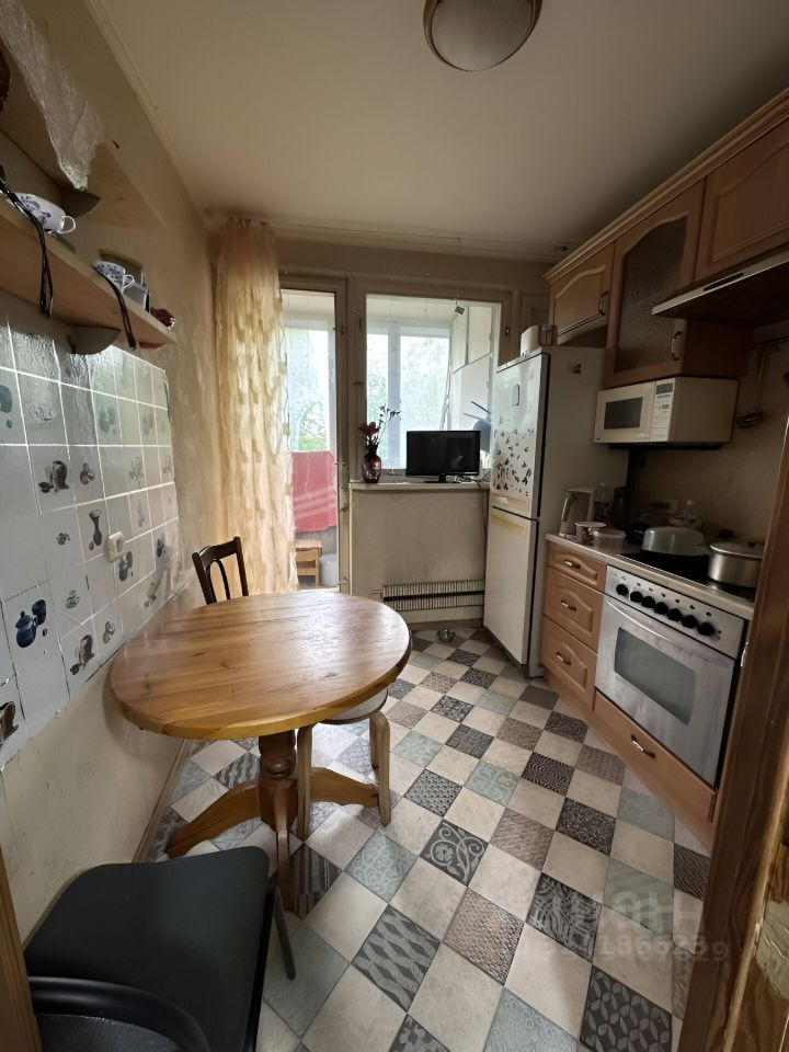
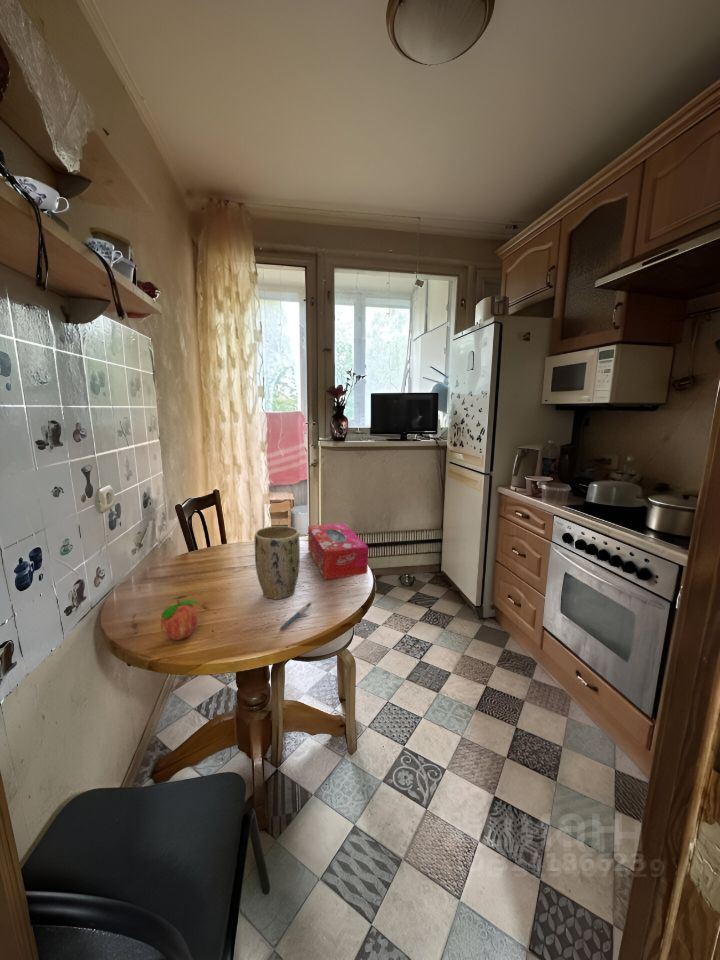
+ pen (295, 615)
+ plant pot (277, 562)
+ tissue box (335, 548)
+ fruit (180, 617)
